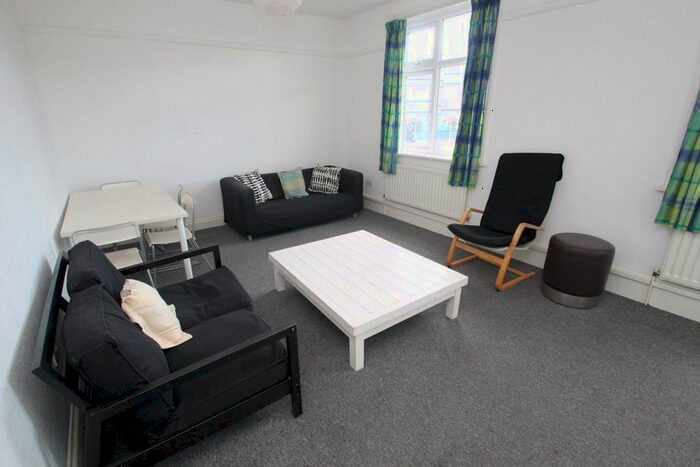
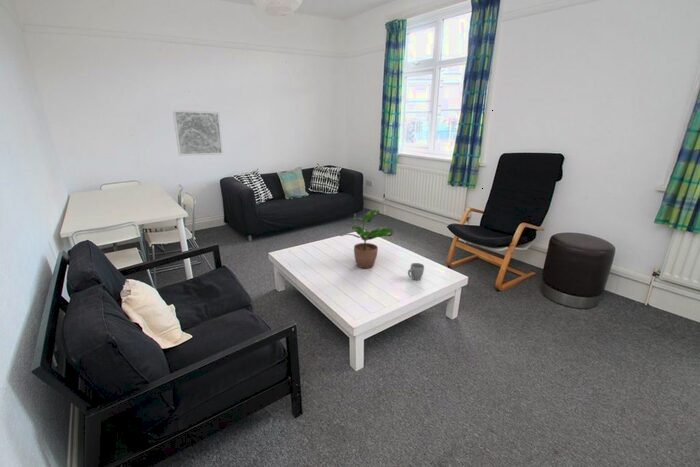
+ potted plant (365, 239)
+ mug (415, 272)
+ wall art (199, 133)
